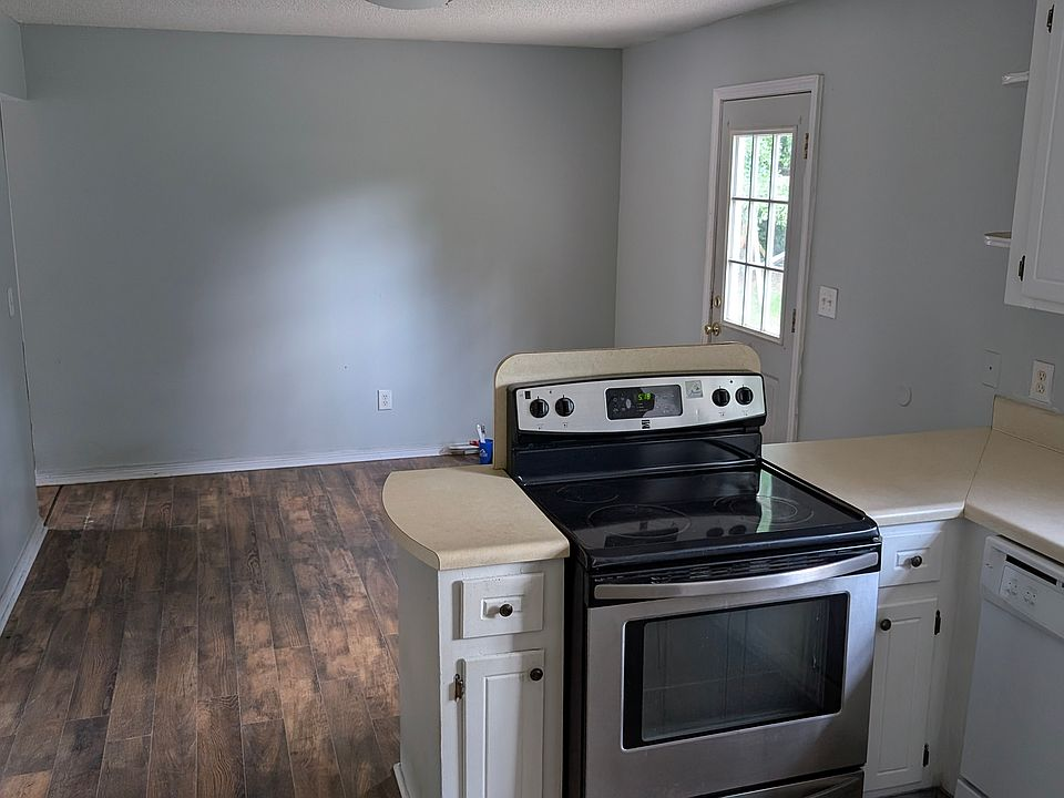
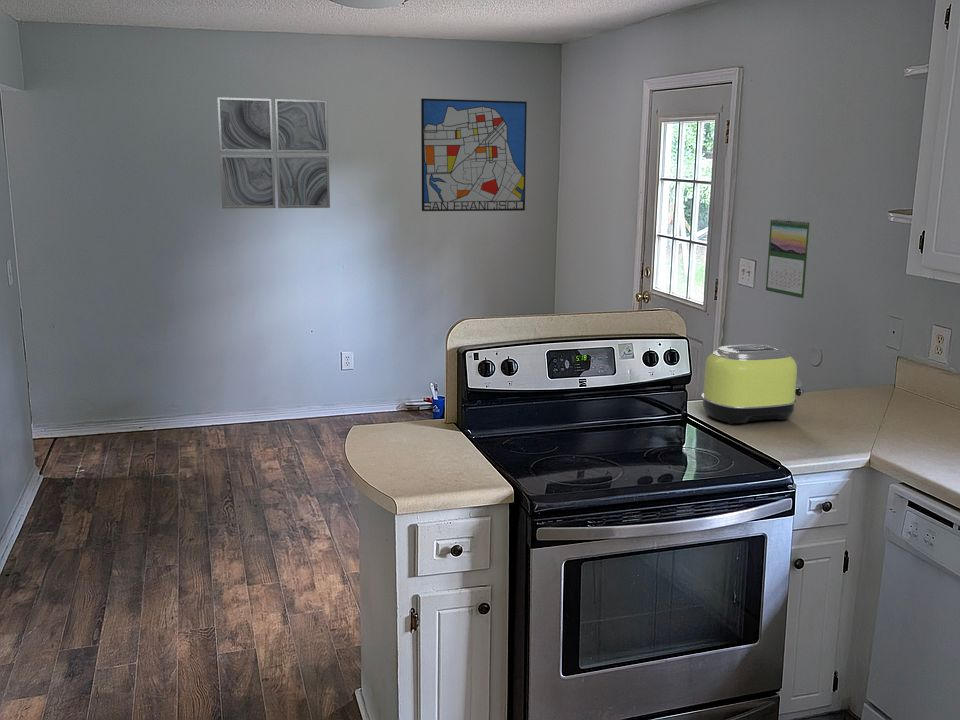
+ calendar (787, 256)
+ wall art (474, 156)
+ wall art (273, 152)
+ toaster (752, 382)
